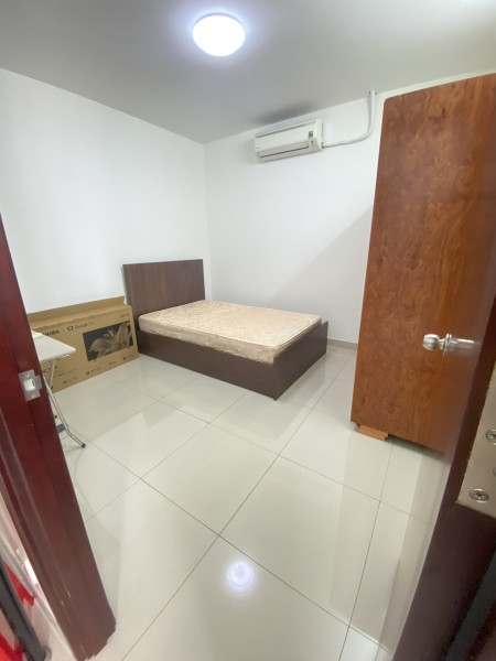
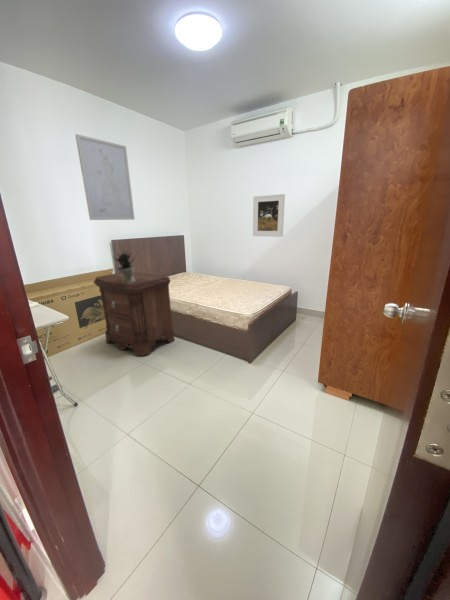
+ nightstand (132, 311)
+ potted plant (127, 265)
+ wall art (108, 181)
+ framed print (267, 216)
